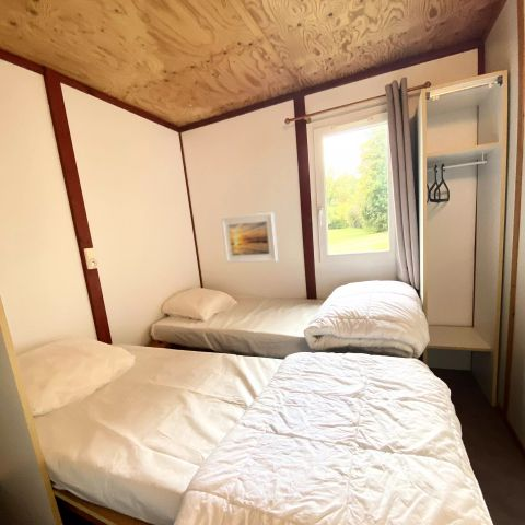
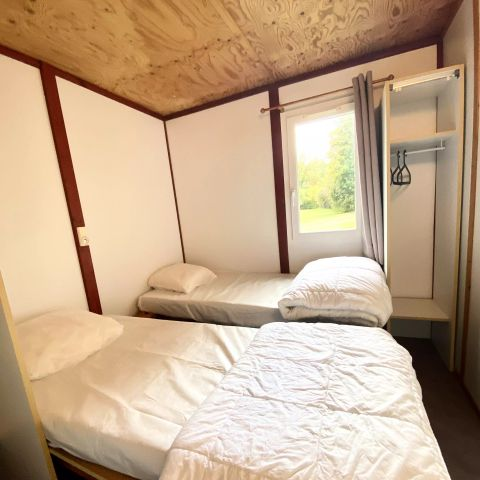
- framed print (248, 238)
